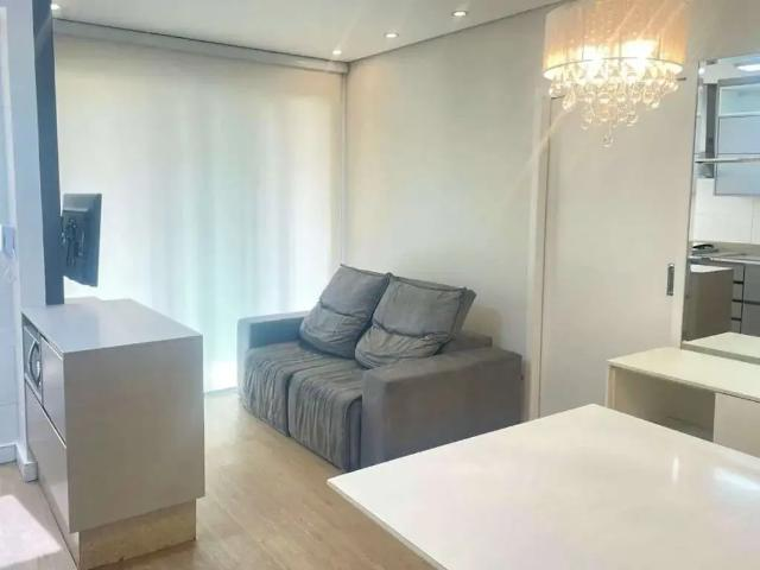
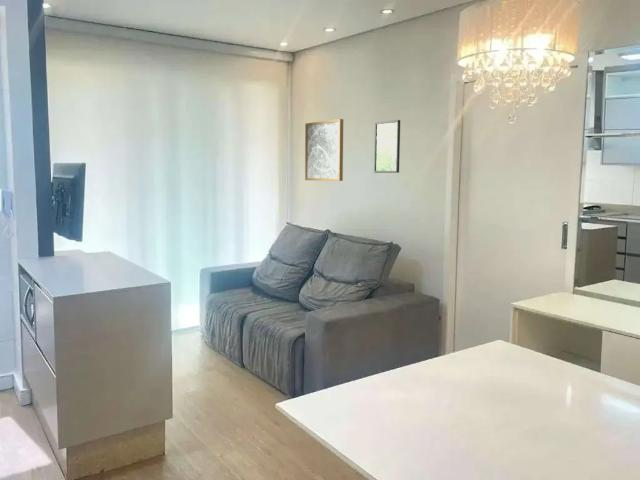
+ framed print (386, 147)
+ wall art (323, 151)
